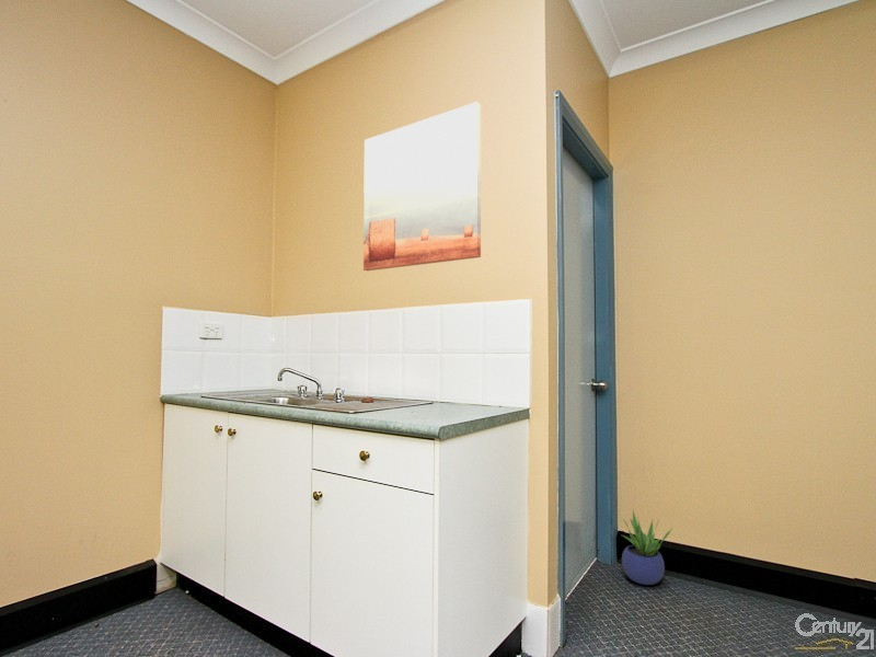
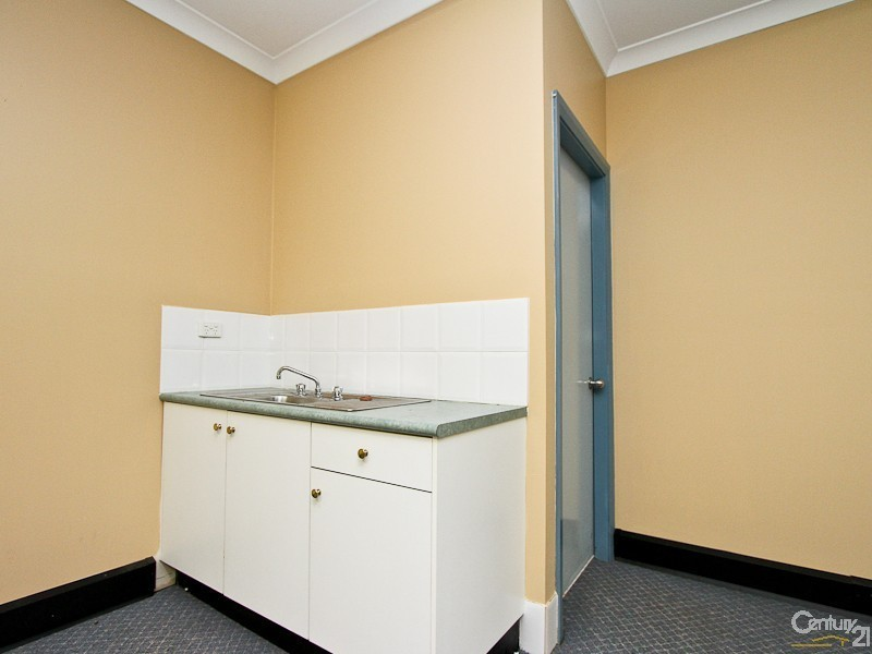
- wall art (417, 193)
- potted plant (646, 546)
